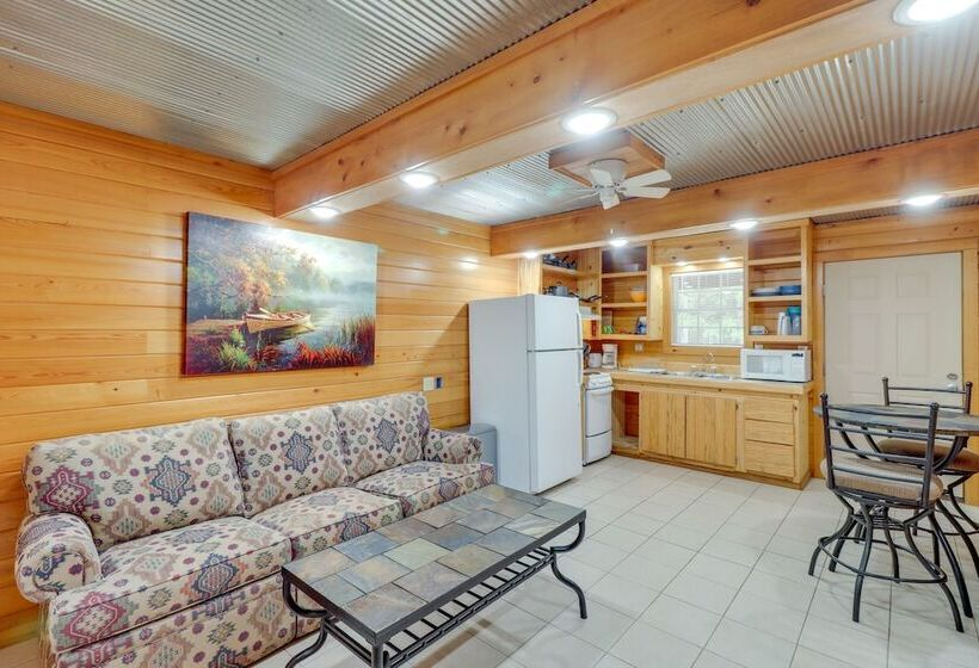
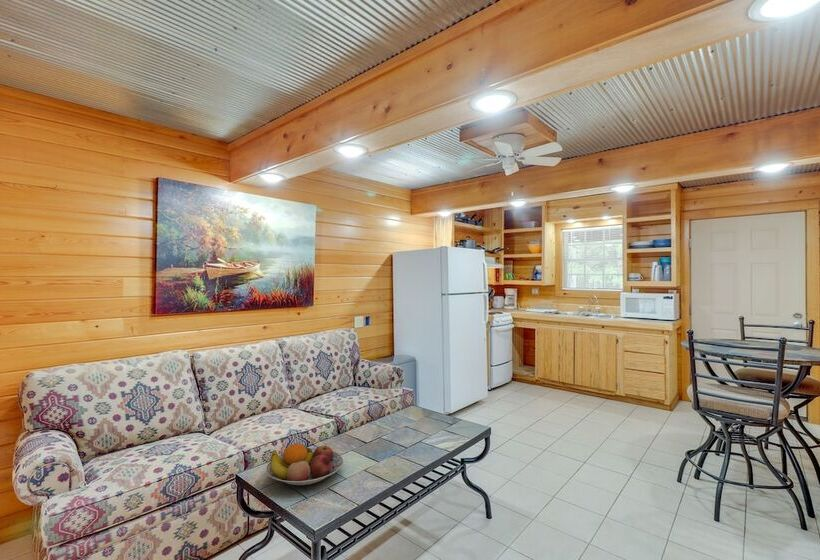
+ fruit bowl (305, 460)
